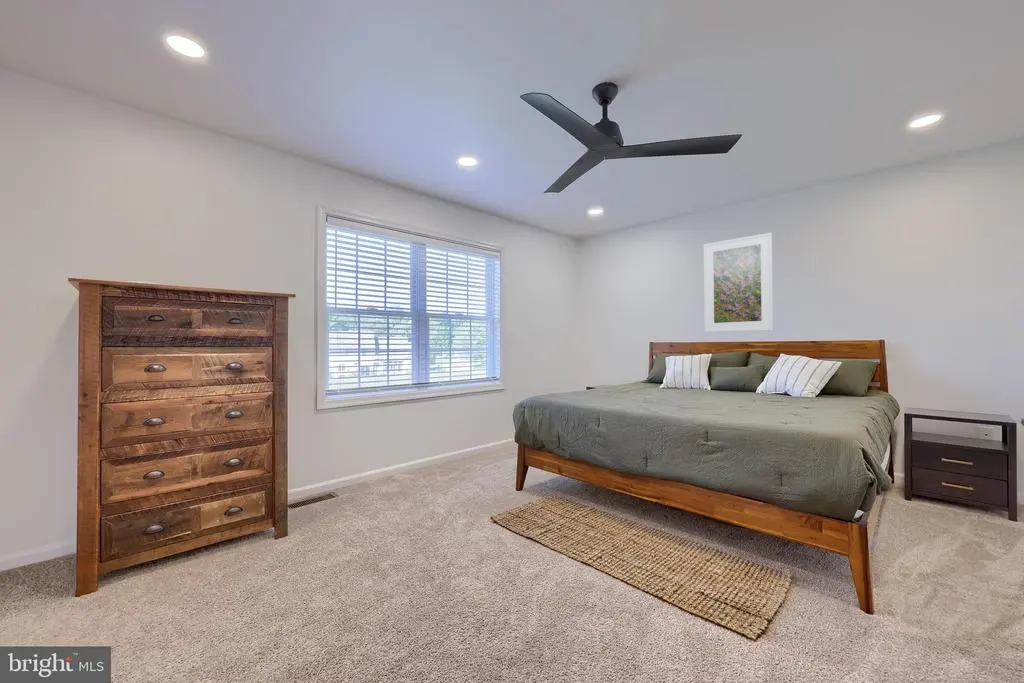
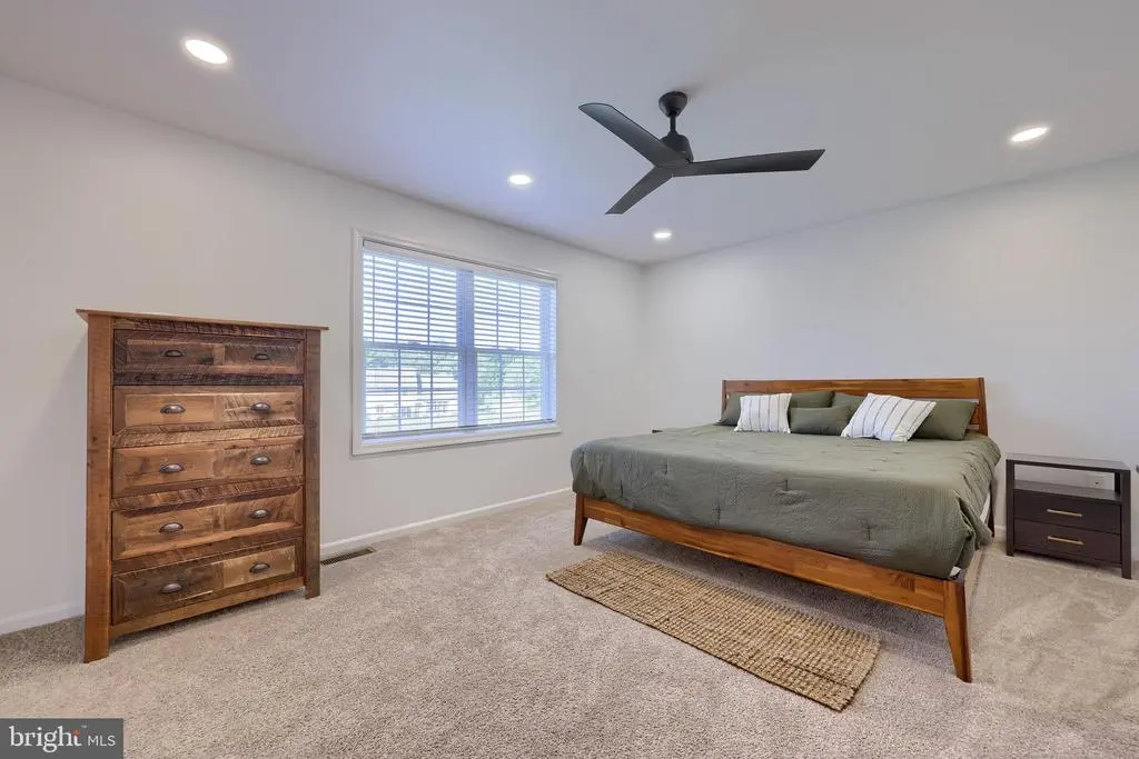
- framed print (736, 285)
